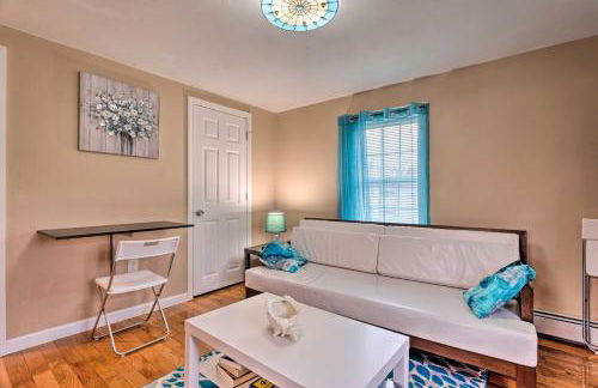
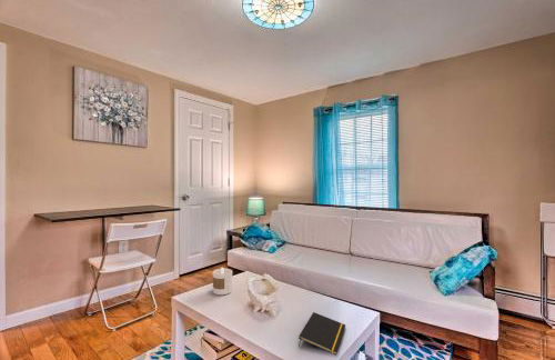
+ candle (222, 279)
+ notepad (323, 331)
